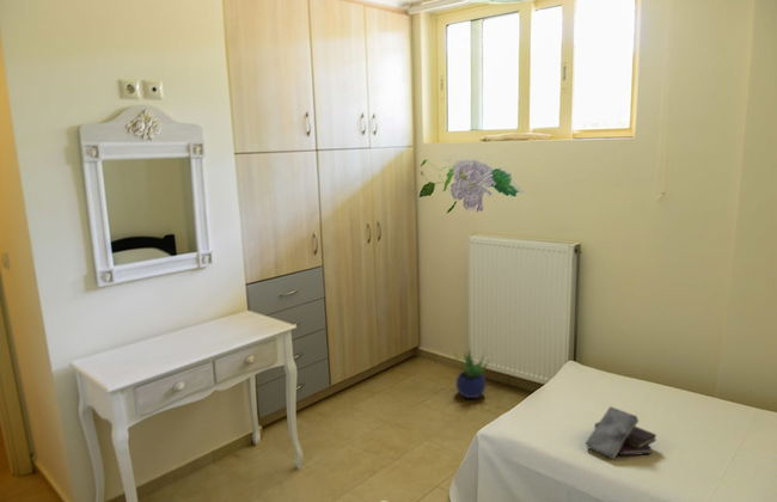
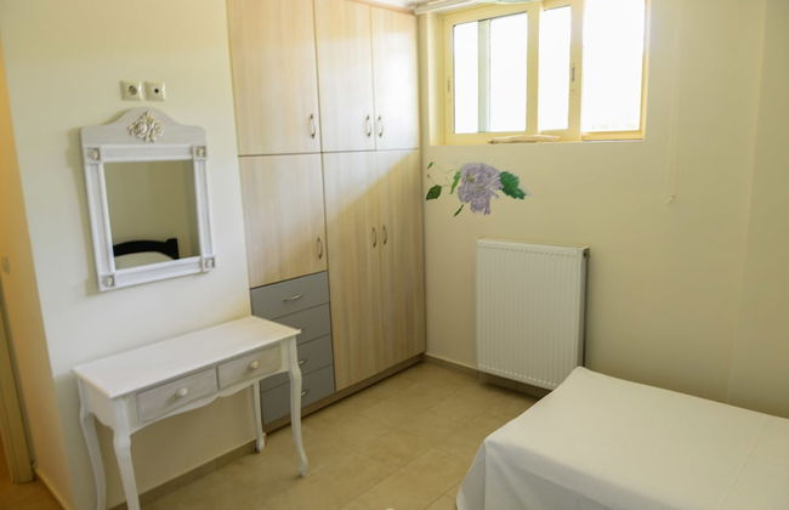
- book (616, 428)
- potted plant (473, 372)
